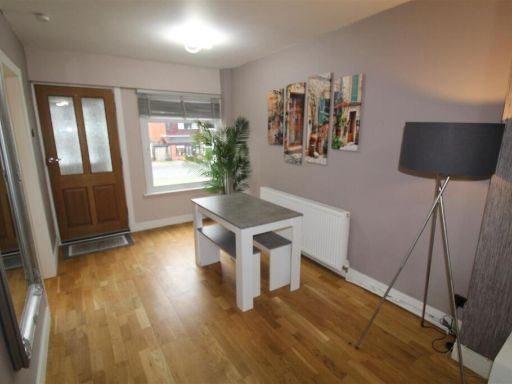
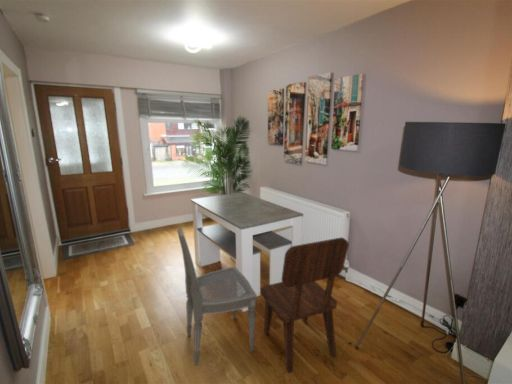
+ dining chair (299, 289)
+ dining chair (216, 284)
